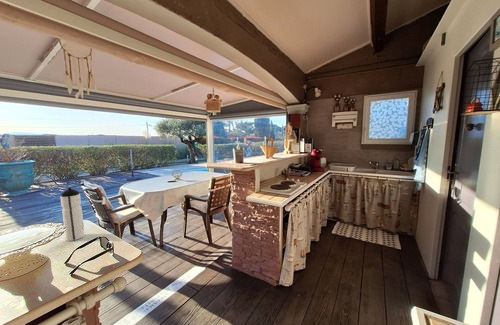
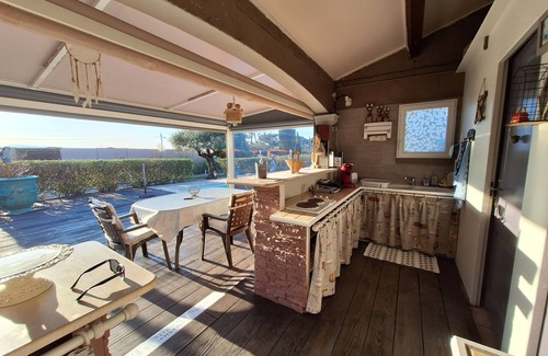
- water bottle (72, 213)
